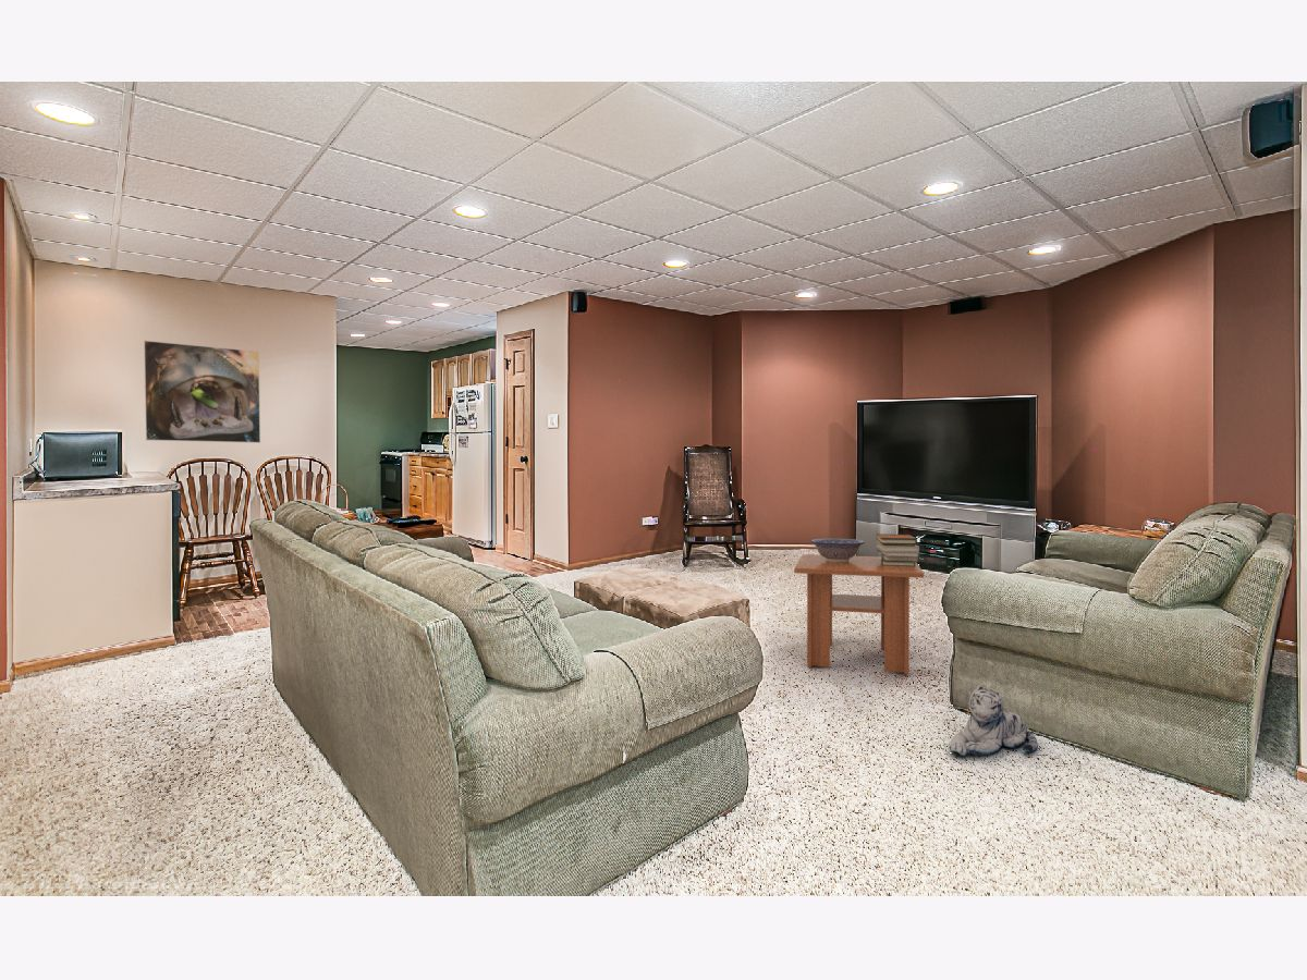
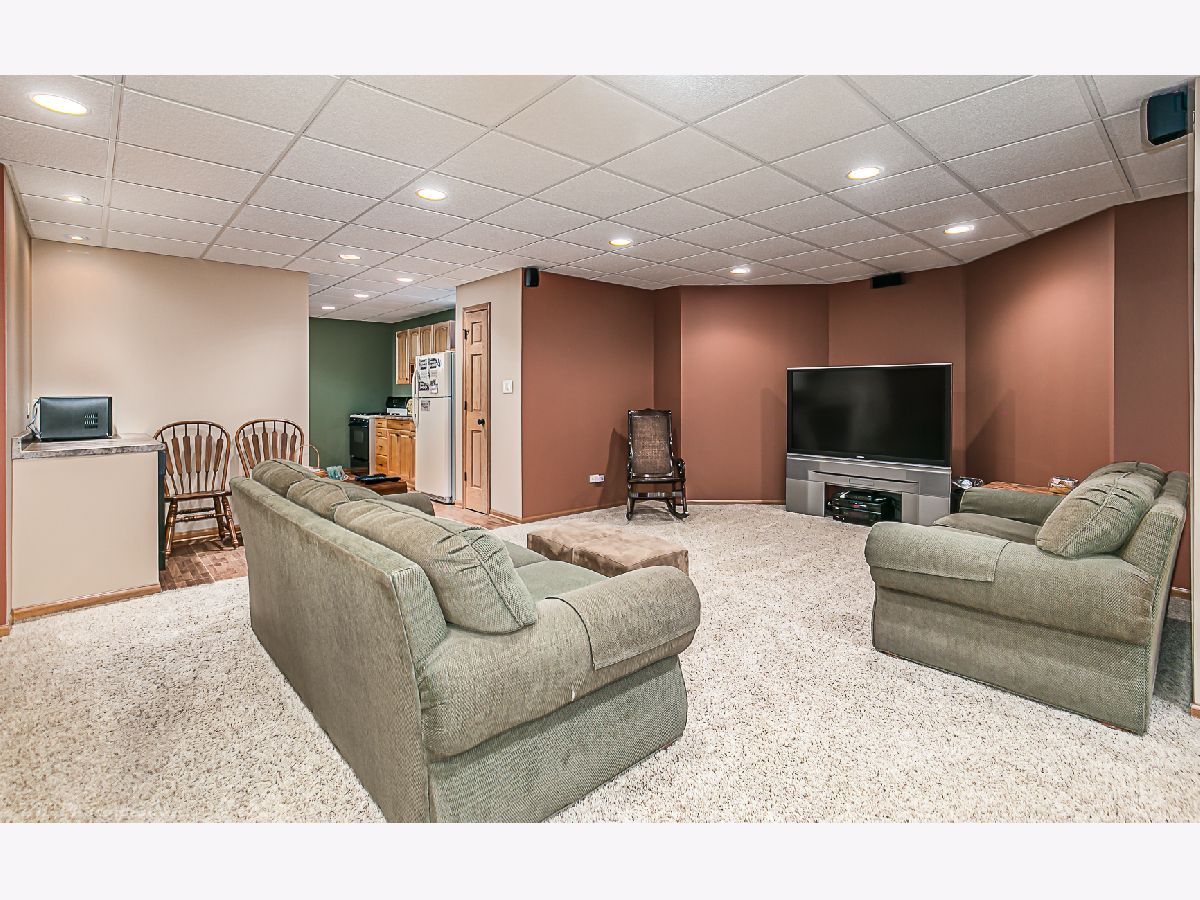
- book stack (896, 549)
- decorative bowl (836, 550)
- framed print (204, 393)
- coffee table (856, 610)
- plush toy (994, 716)
